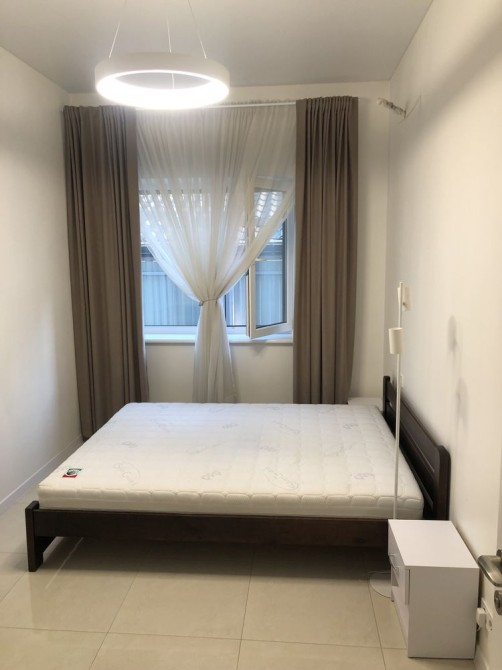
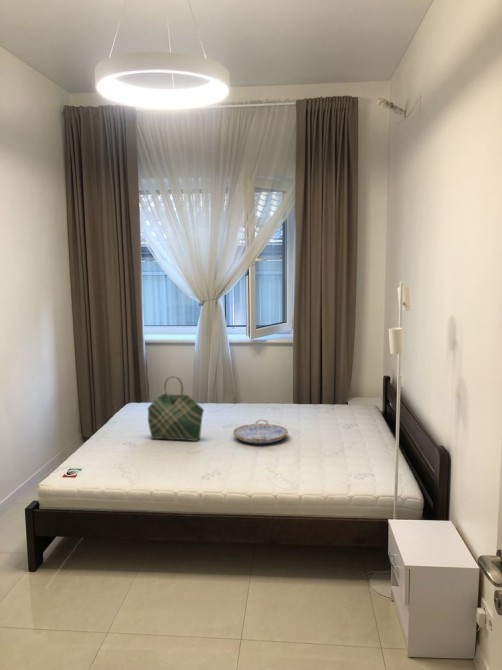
+ serving tray (260, 432)
+ tote bag (175, 407)
